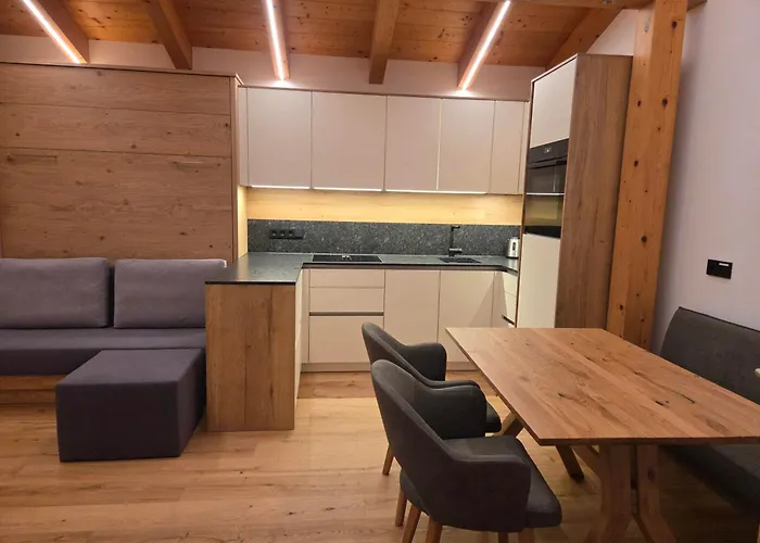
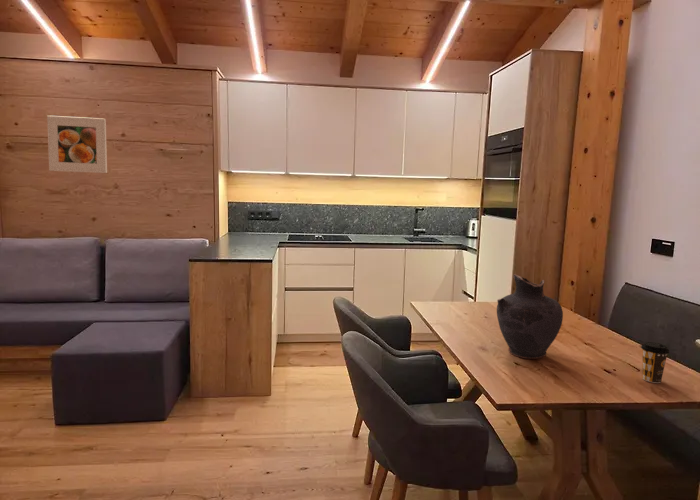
+ vase (527, 315)
+ coffee cup (653, 362)
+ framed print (77, 144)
